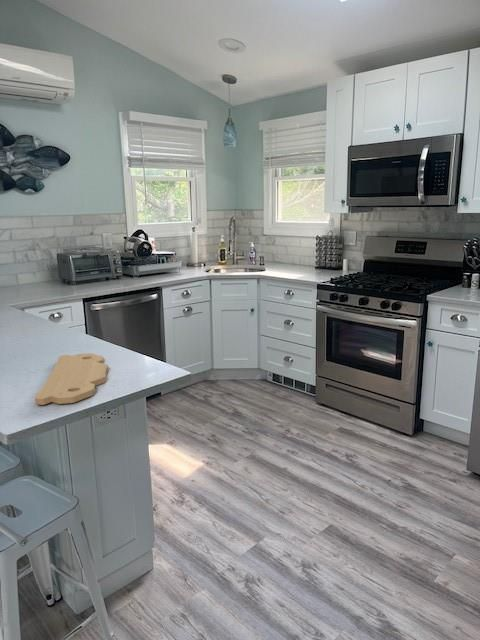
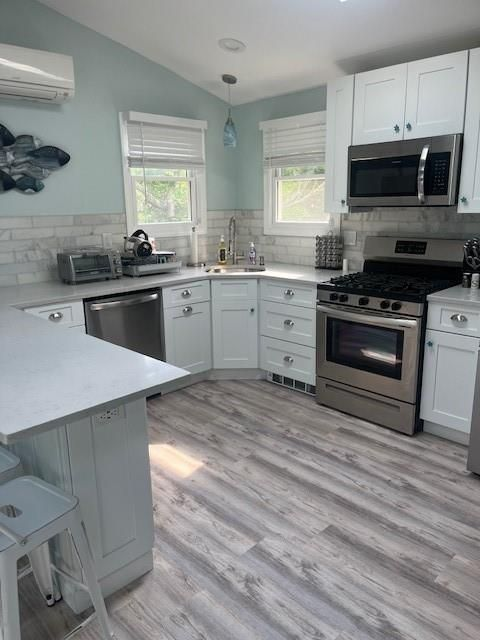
- cutting board (78, 375)
